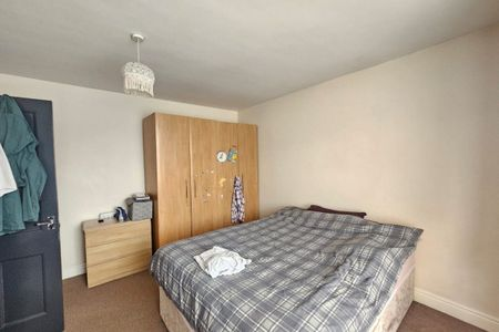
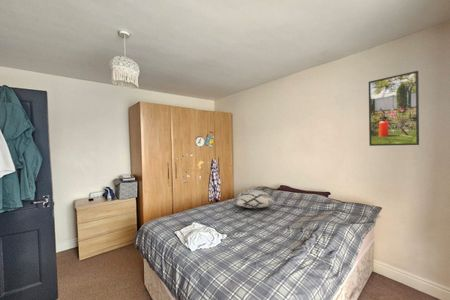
+ decorative pillow (254, 198)
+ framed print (392, 111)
